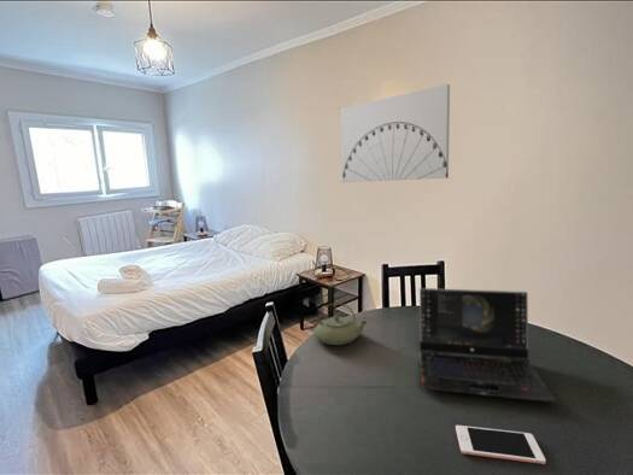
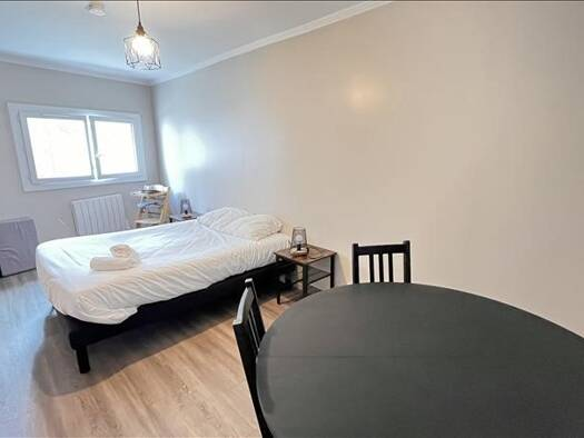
- wall art (388, 140)
- teapot (339, 321)
- cell phone (497, 442)
- laptop computer (477, 339)
